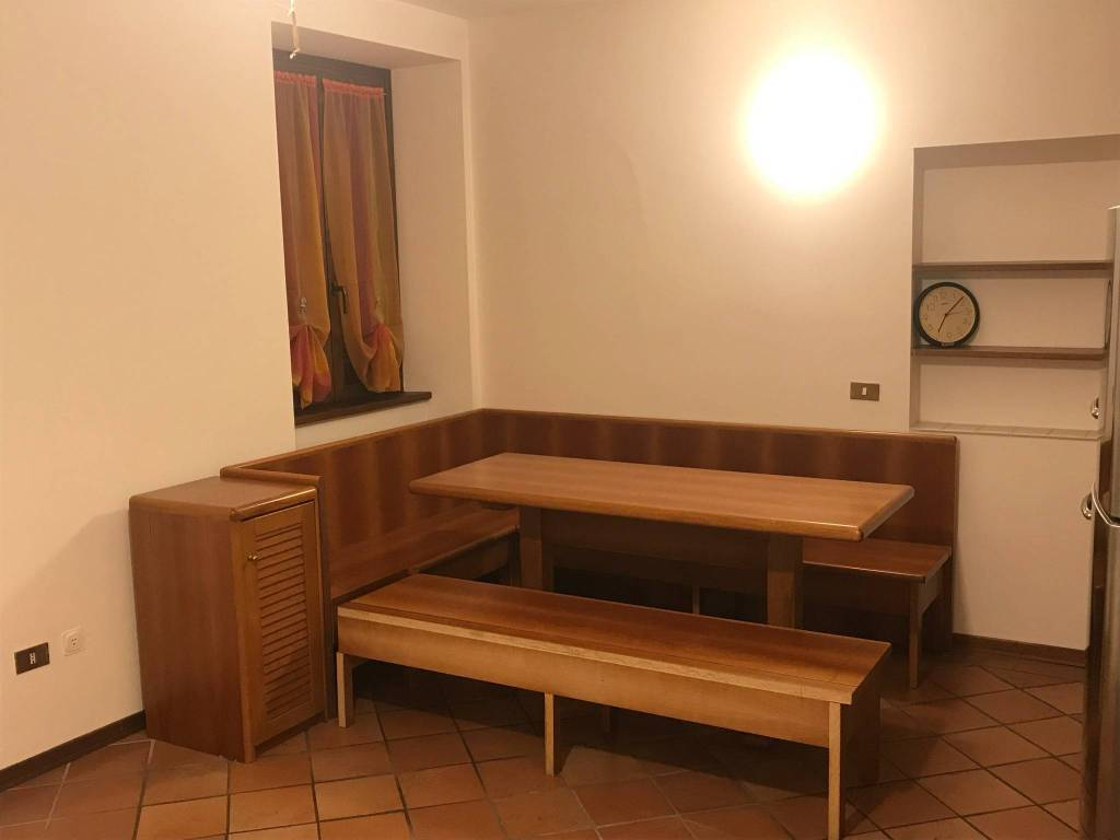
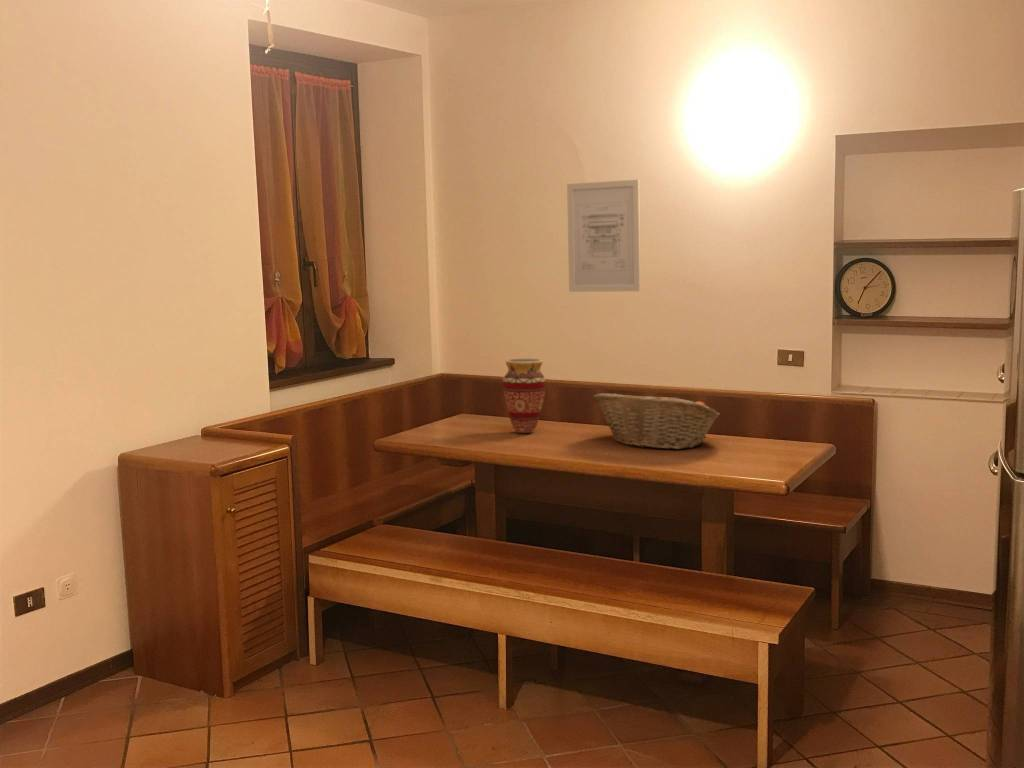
+ wall art (603, 237)
+ fruit basket (655, 416)
+ vase (524, 396)
